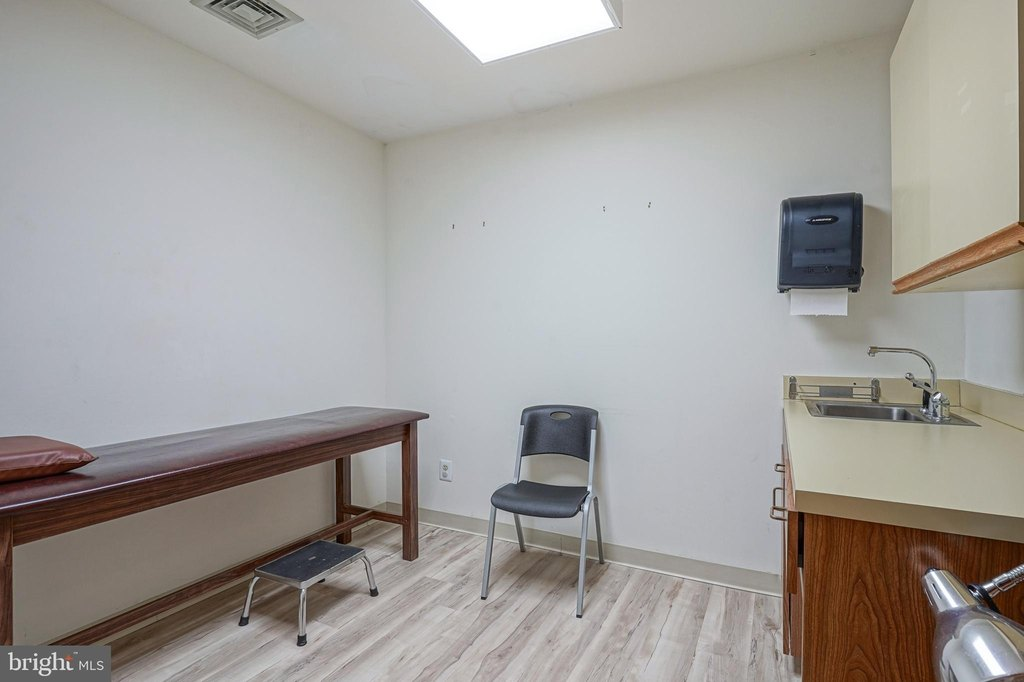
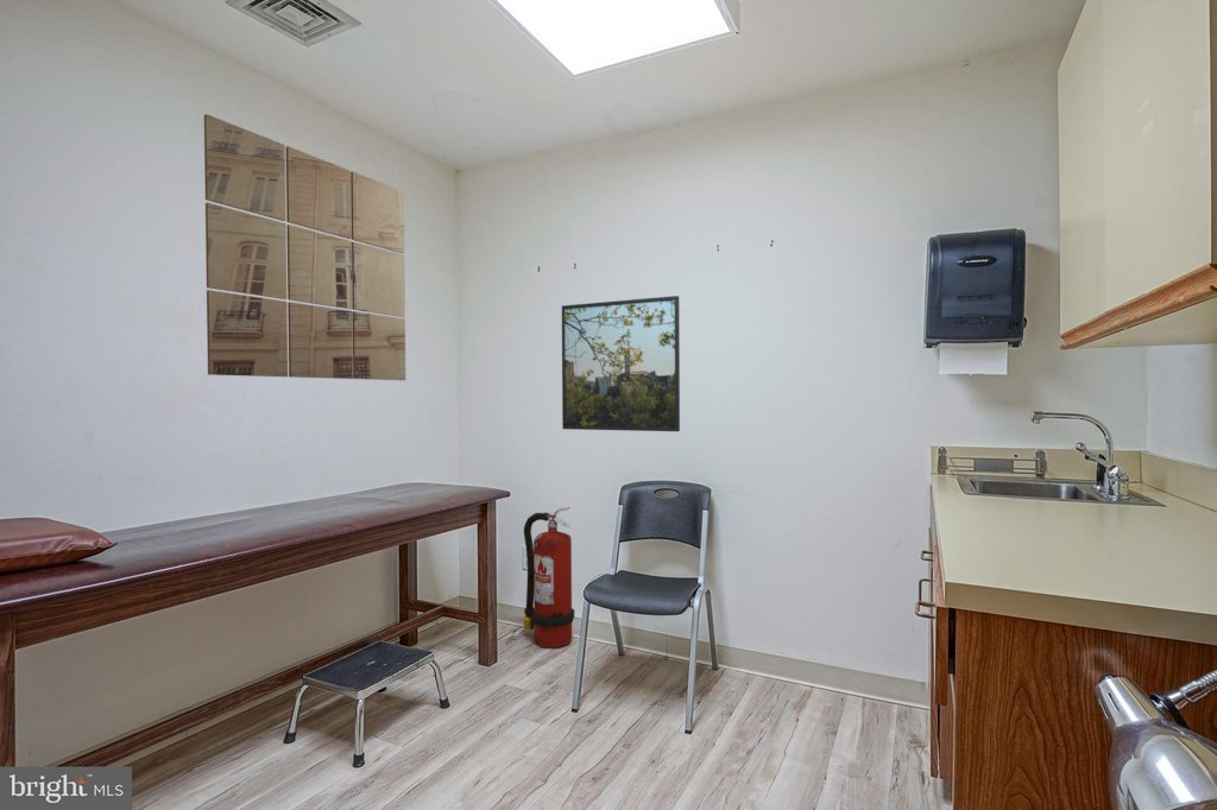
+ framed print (618, 366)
+ wall art (320, 268)
+ fire extinguisher (547, 572)
